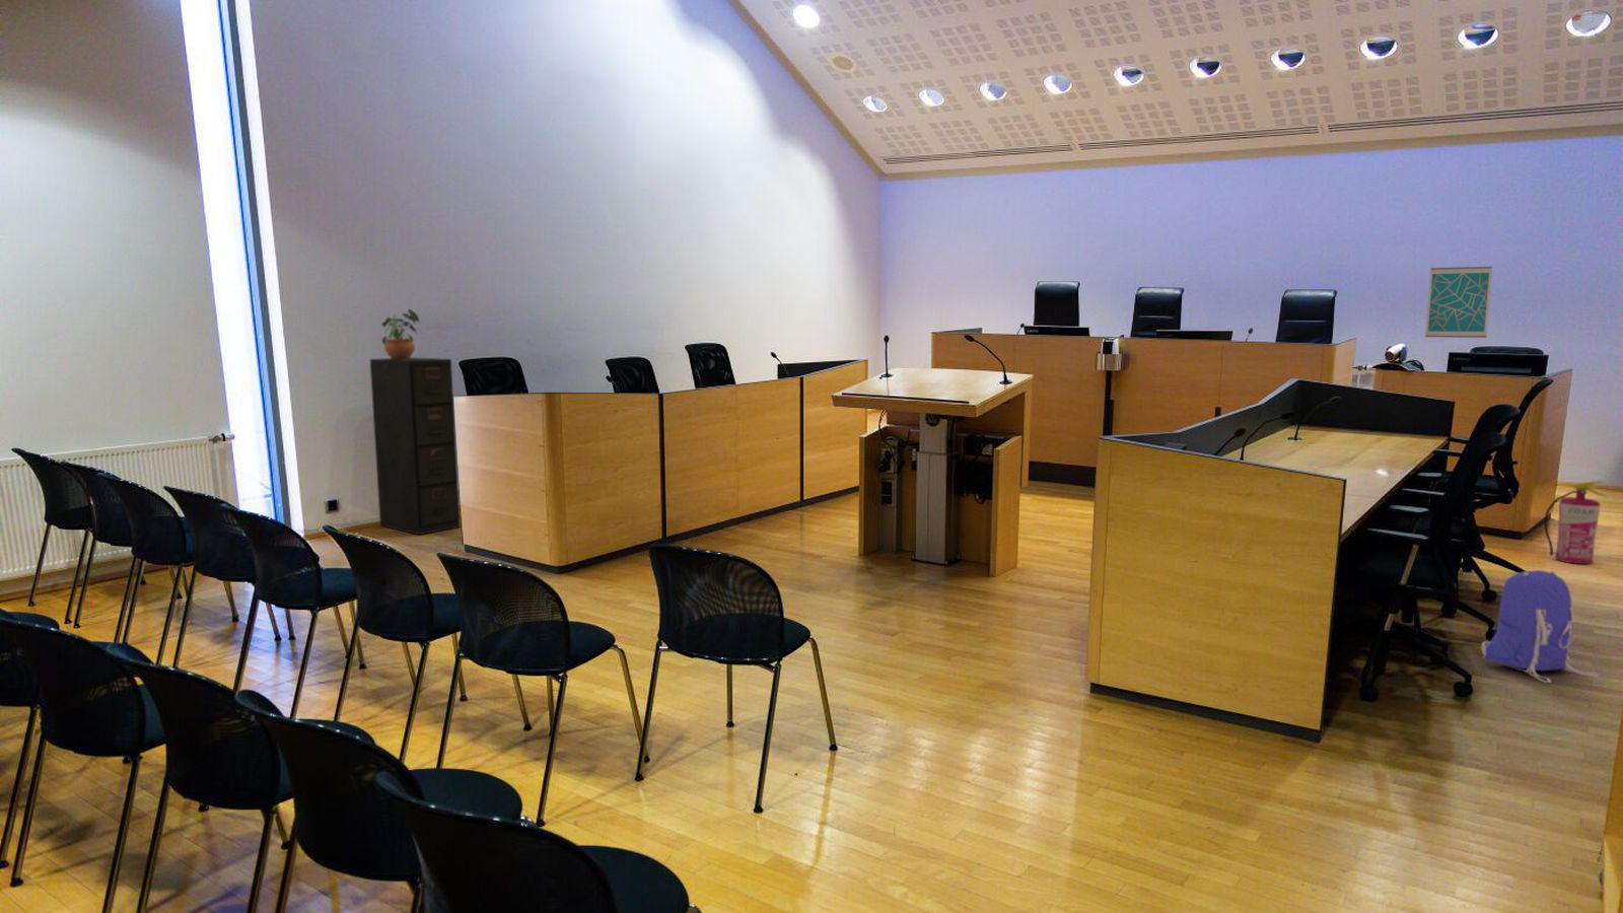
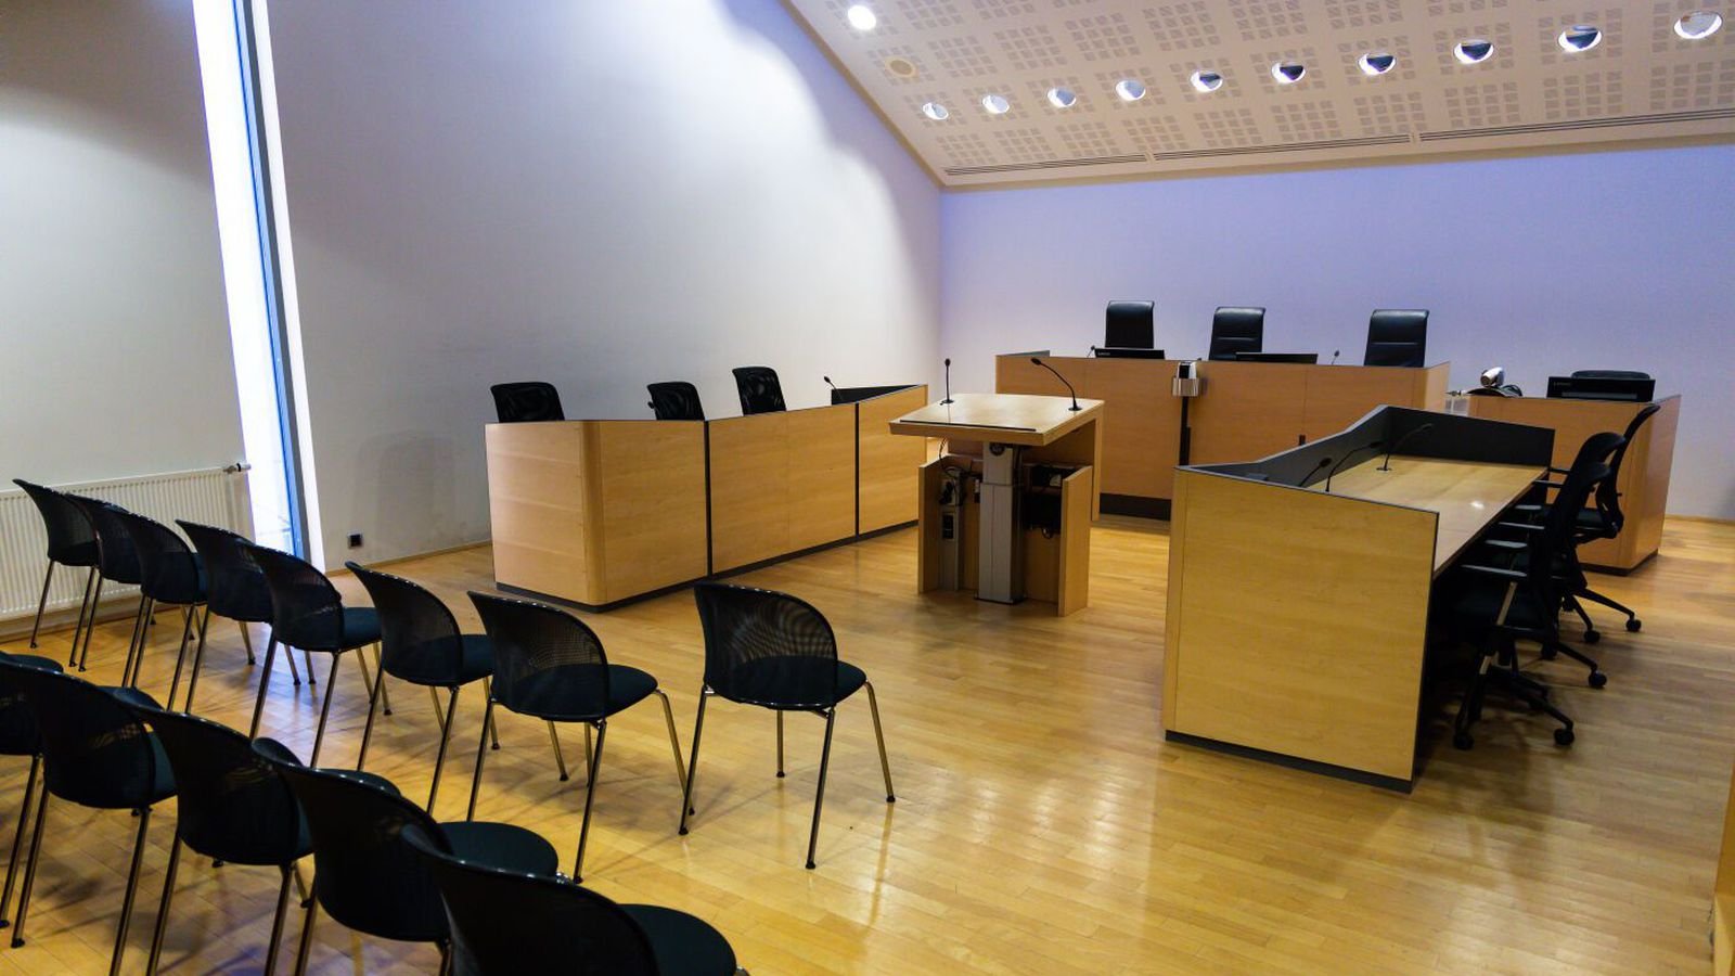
- filing cabinet (416, 444)
- wall art (1458, 302)
- potted plant (402, 333)
- backpack (1541, 620)
- fire extinguisher (1575, 521)
